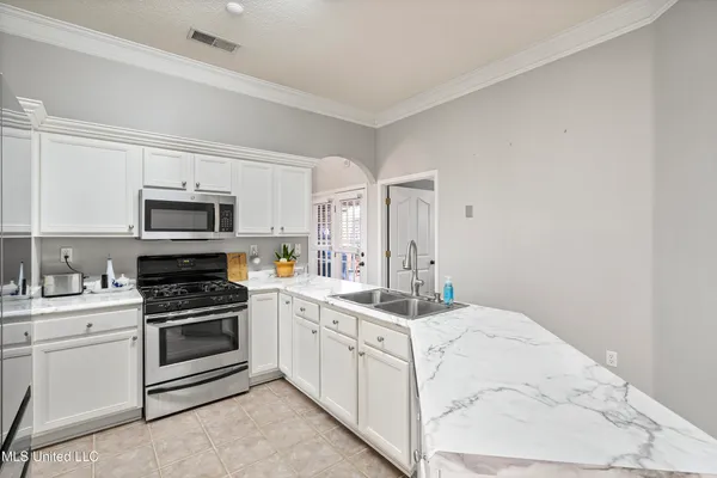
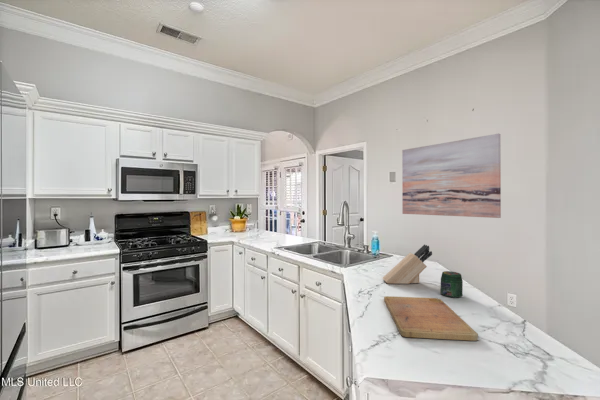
+ knife block (407, 263)
+ jar (451, 283)
+ wall art (444, 179)
+ cutting board (423, 314)
